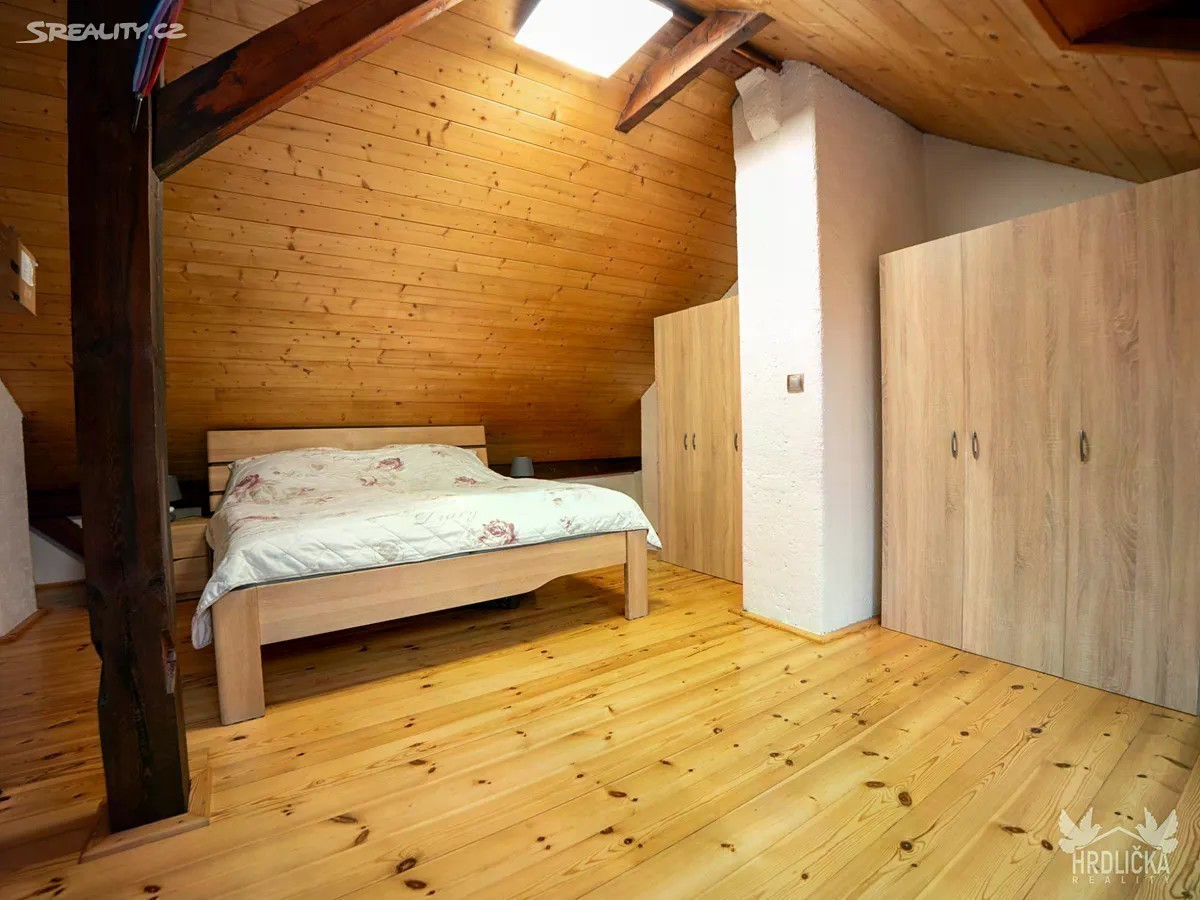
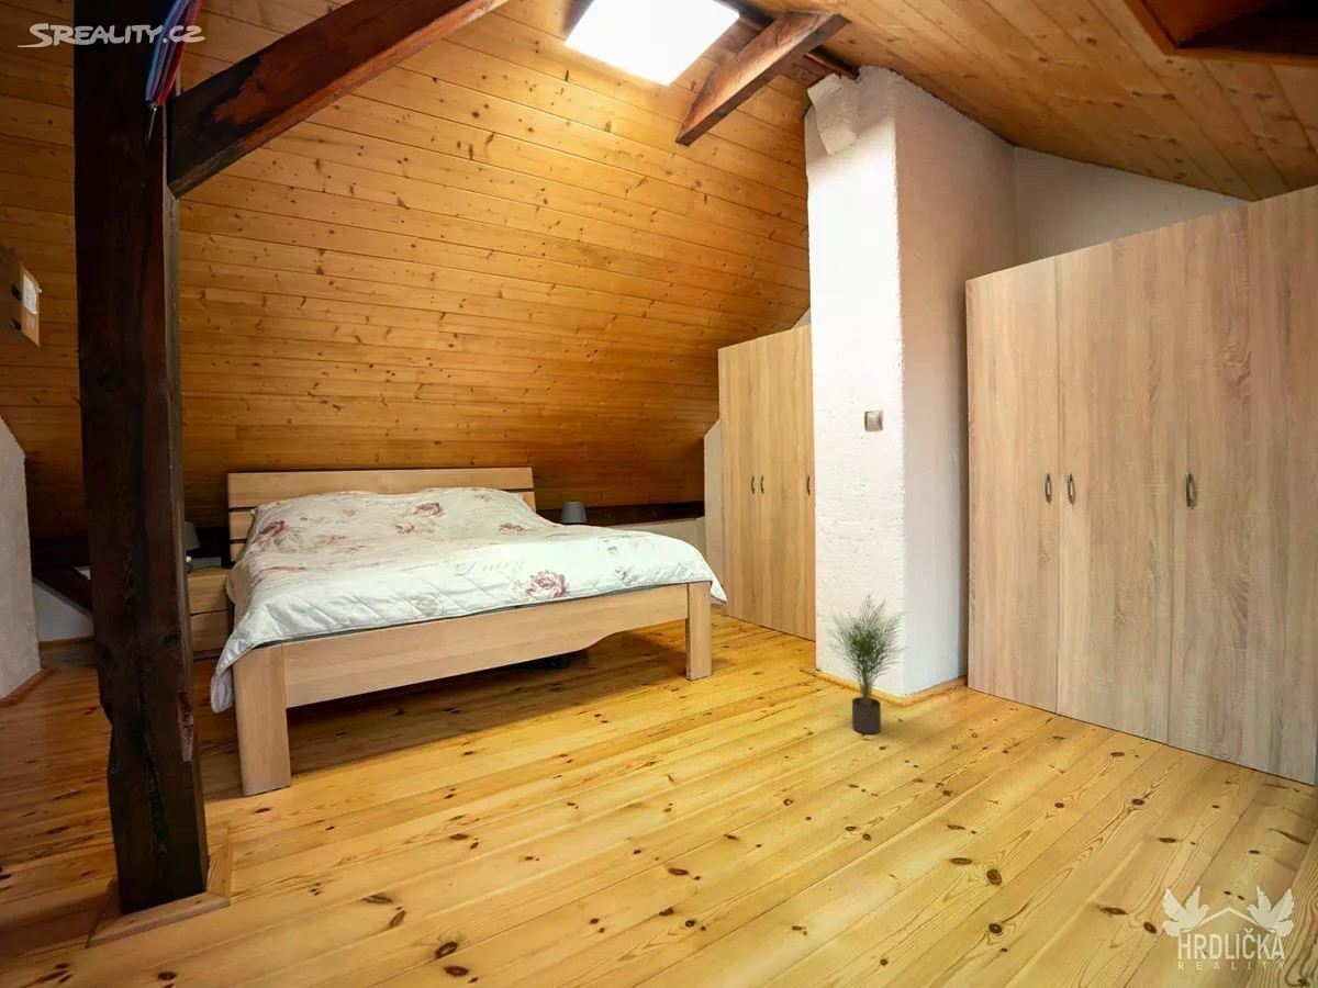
+ potted plant (859, 659)
